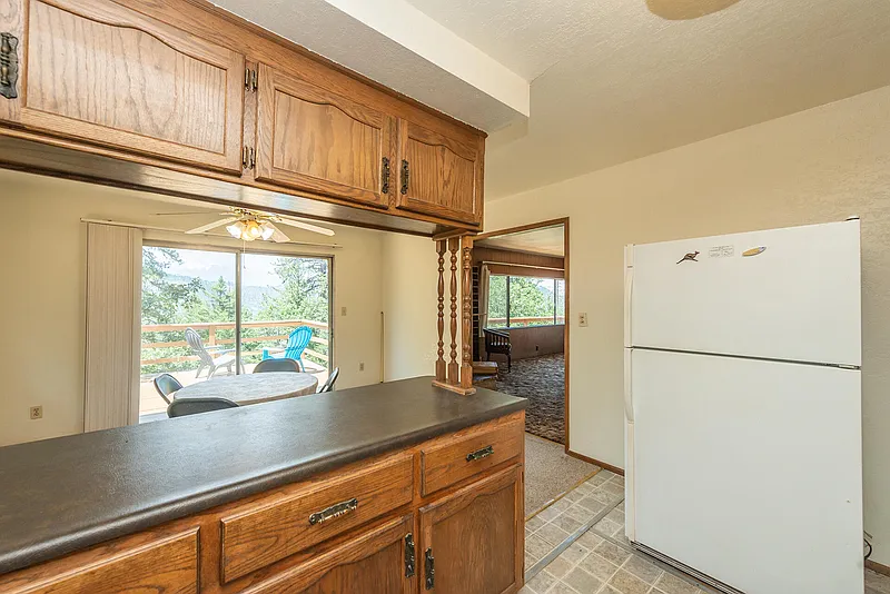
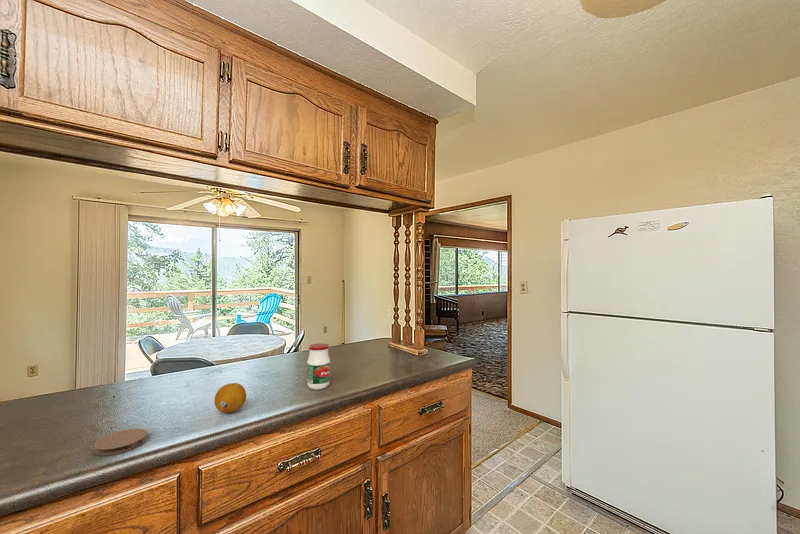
+ fruit (230, 397)
+ jar (318, 366)
+ coaster (121, 441)
